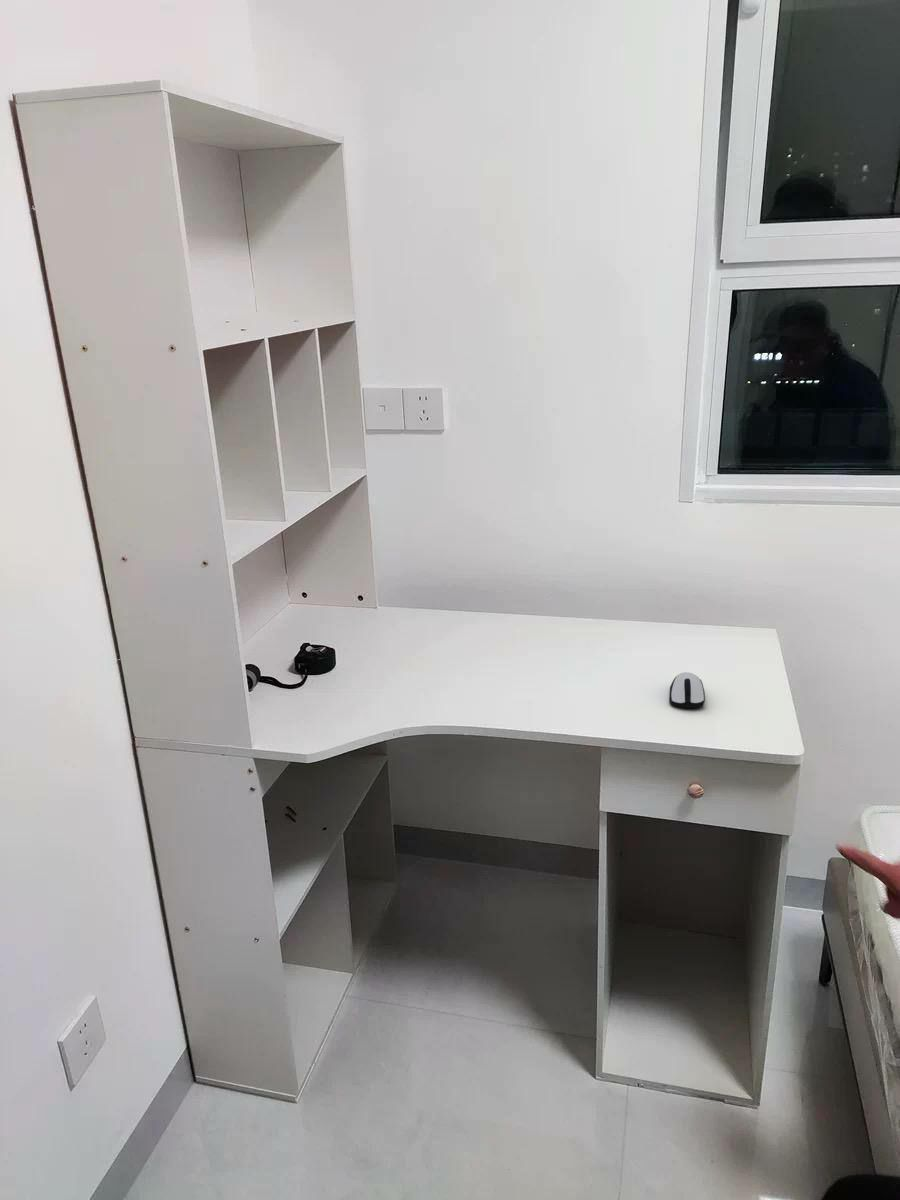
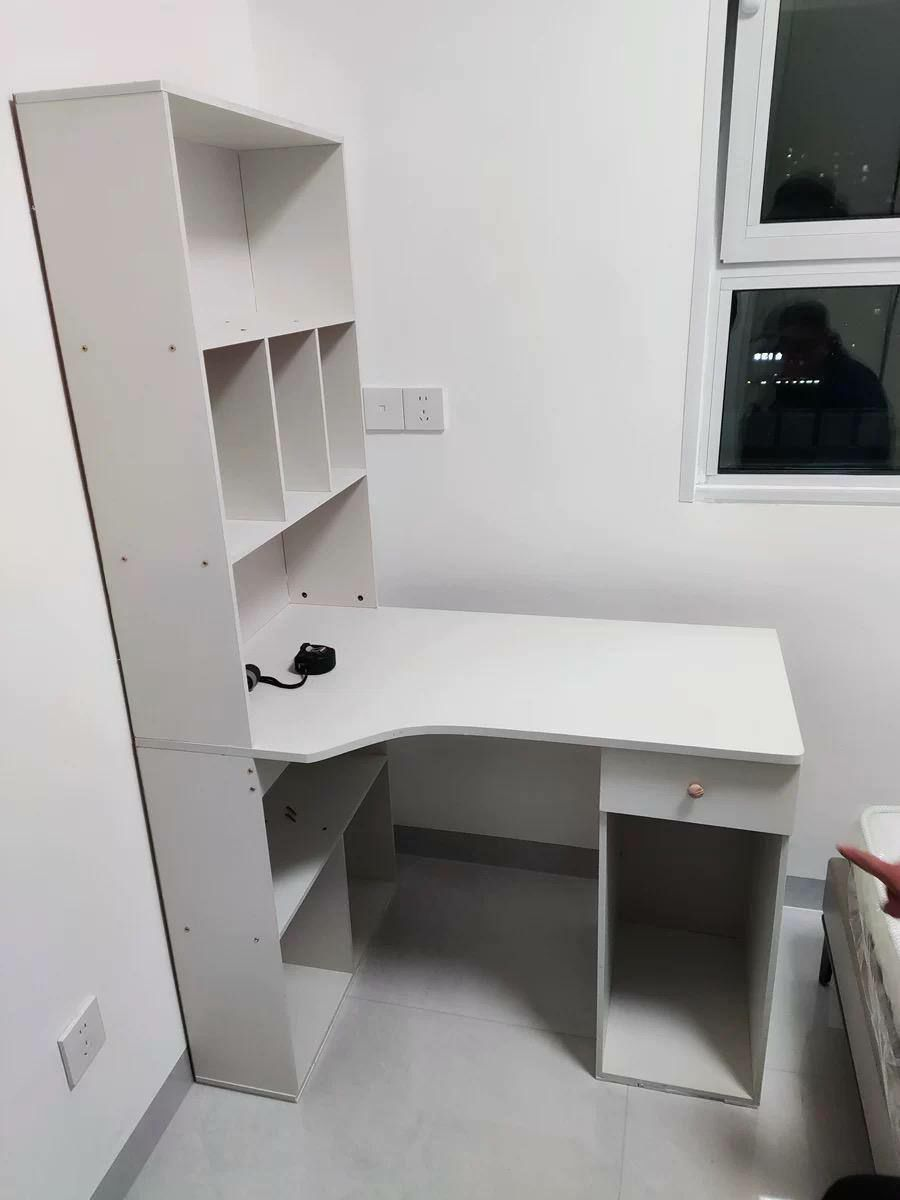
- computer mouse (687, 686)
